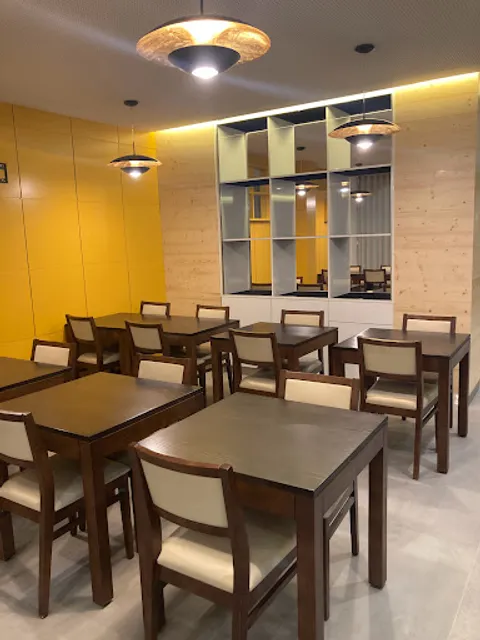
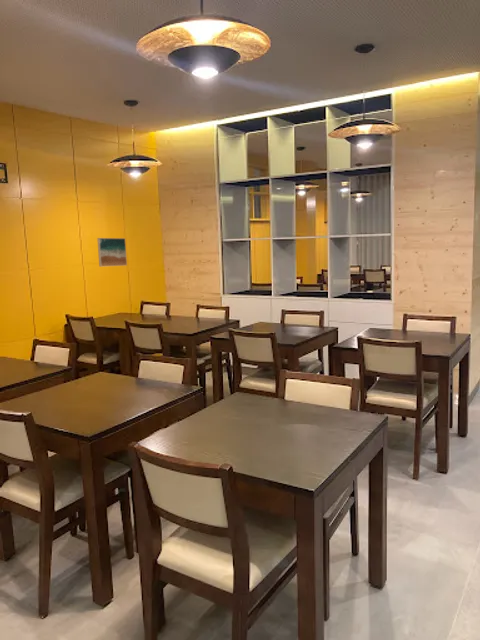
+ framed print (112, 252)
